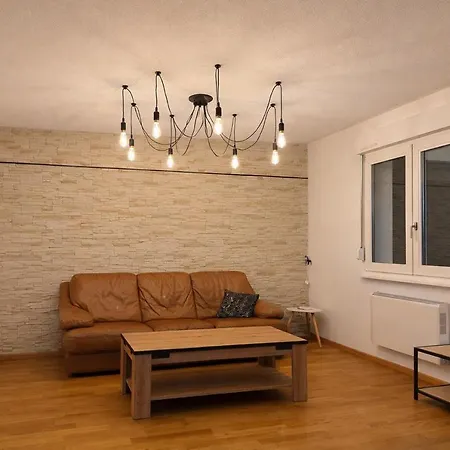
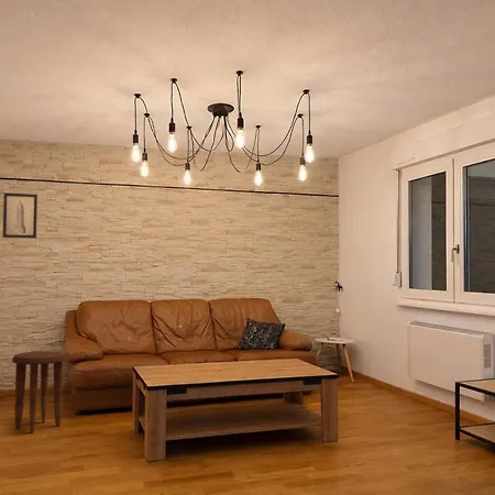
+ side table (36, 391)
+ wall art (20, 216)
